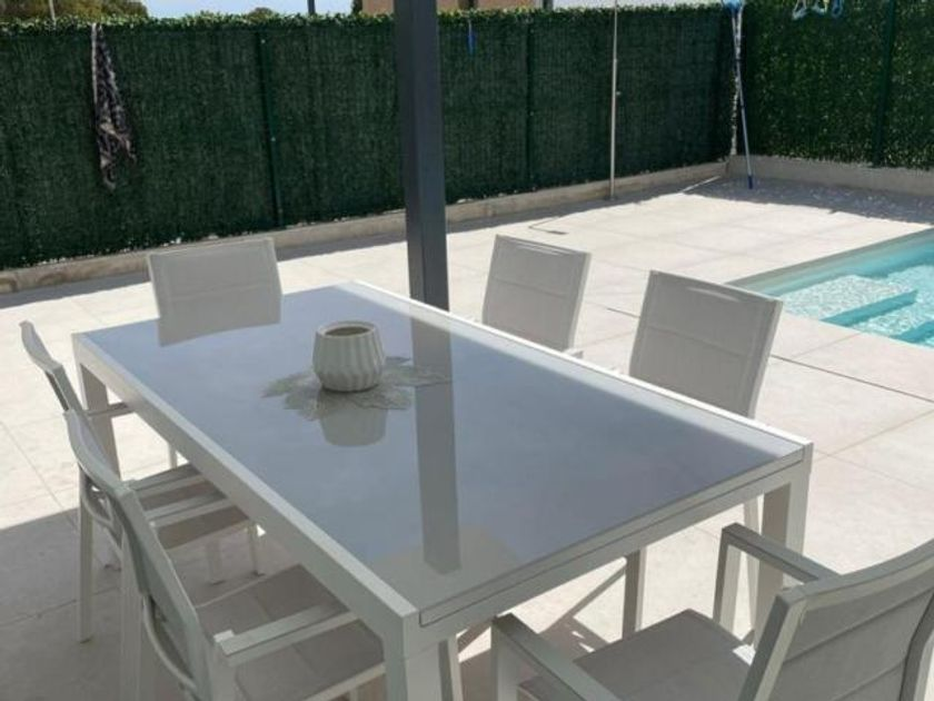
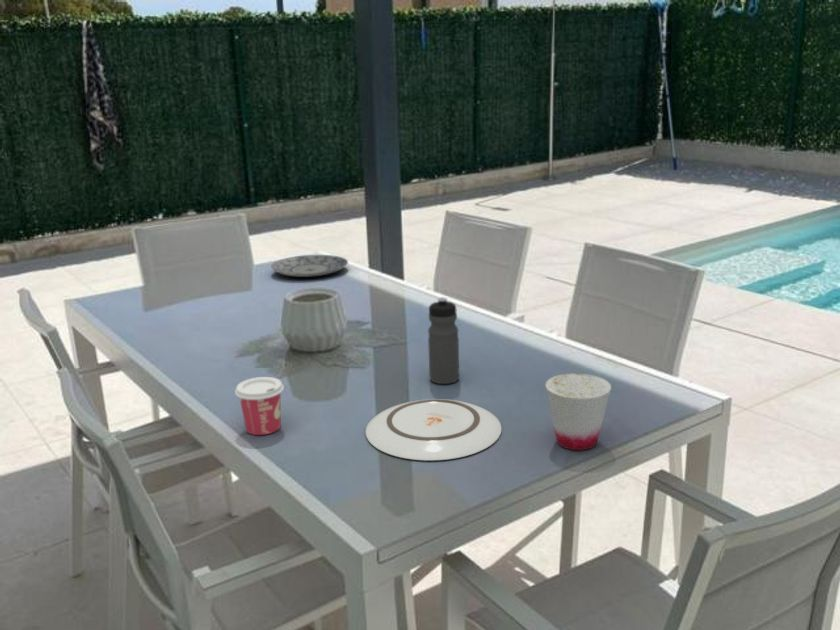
+ cup (577, 413)
+ cup (261, 406)
+ plate (433, 423)
+ plate (310, 267)
+ water bottle (443, 339)
